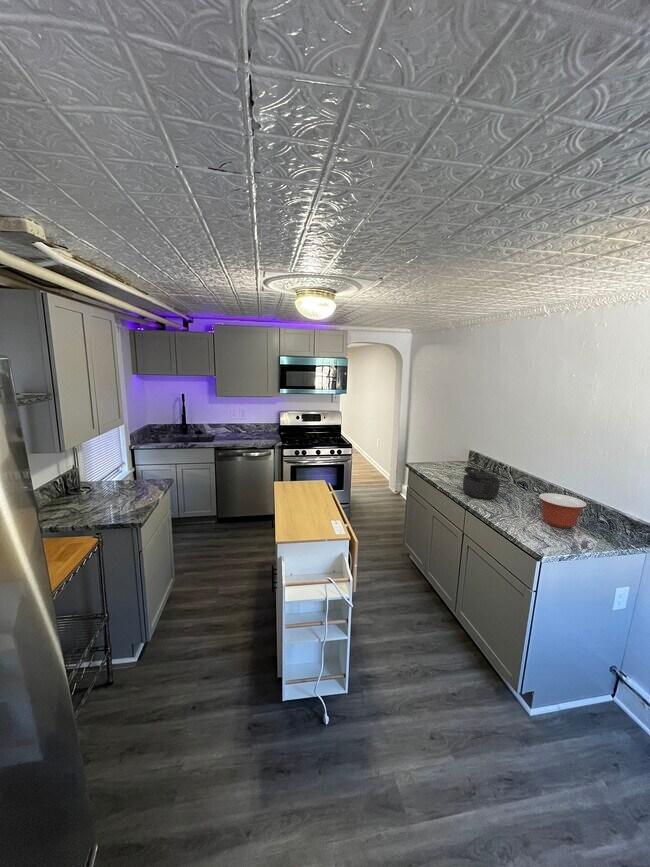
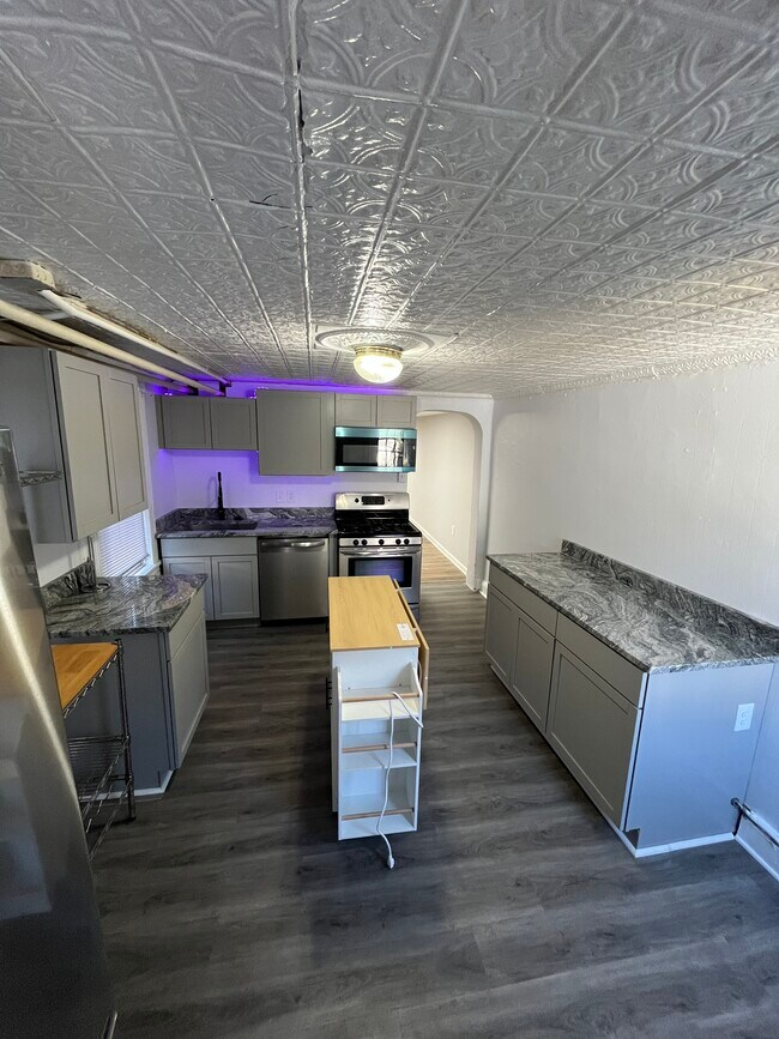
- mixing bowl (560, 512)
- kettle (480, 482)
